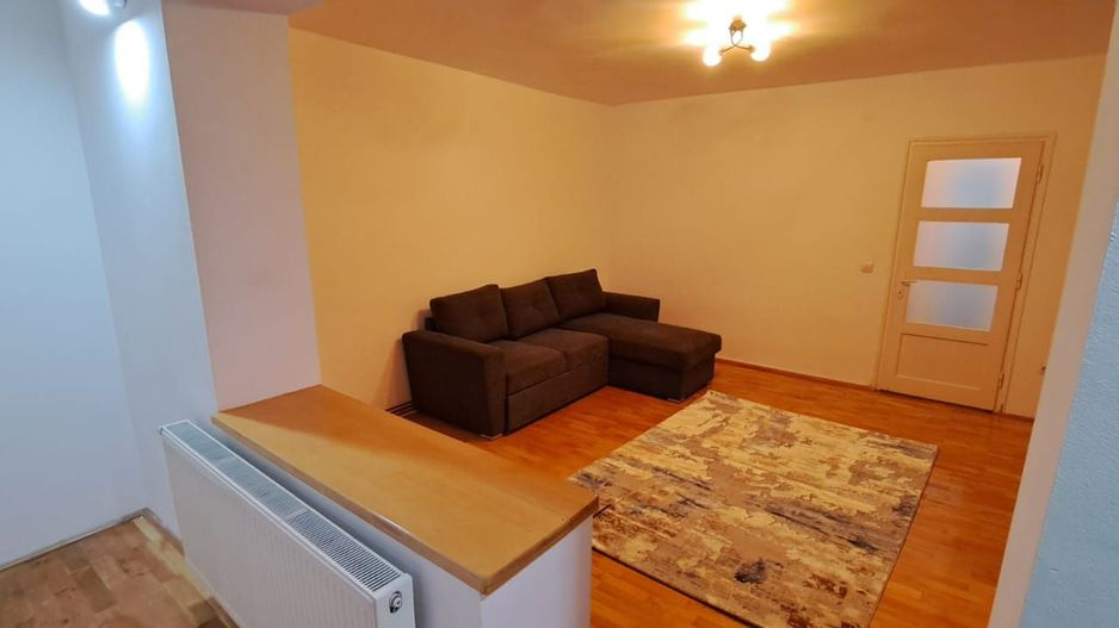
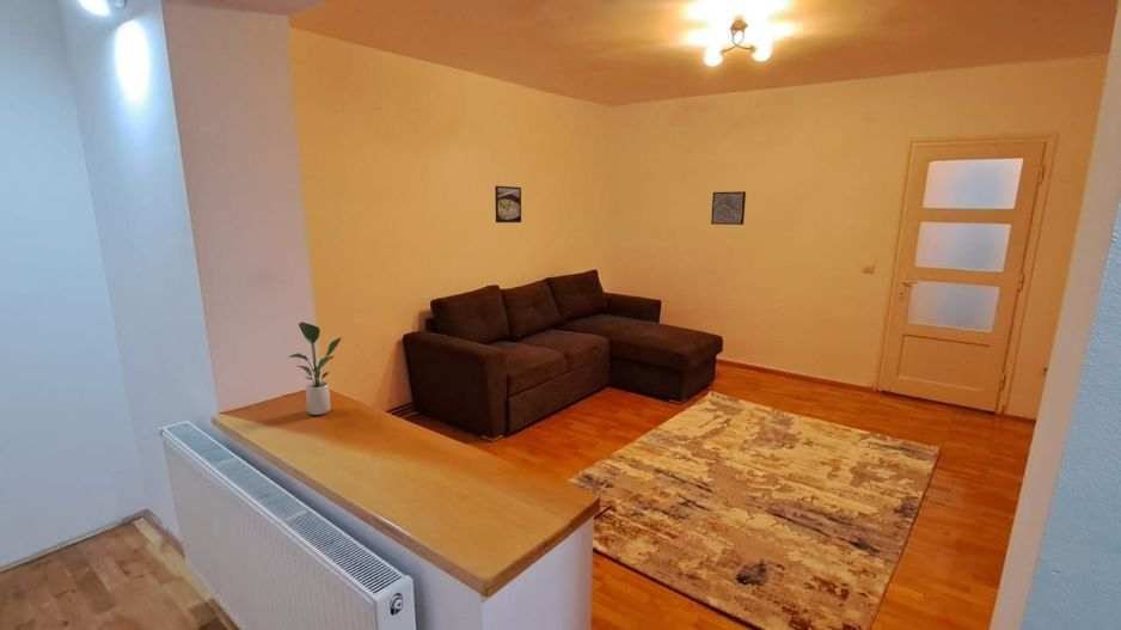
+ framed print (508, 204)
+ wall art (728, 208)
+ potted plant (318, 365)
